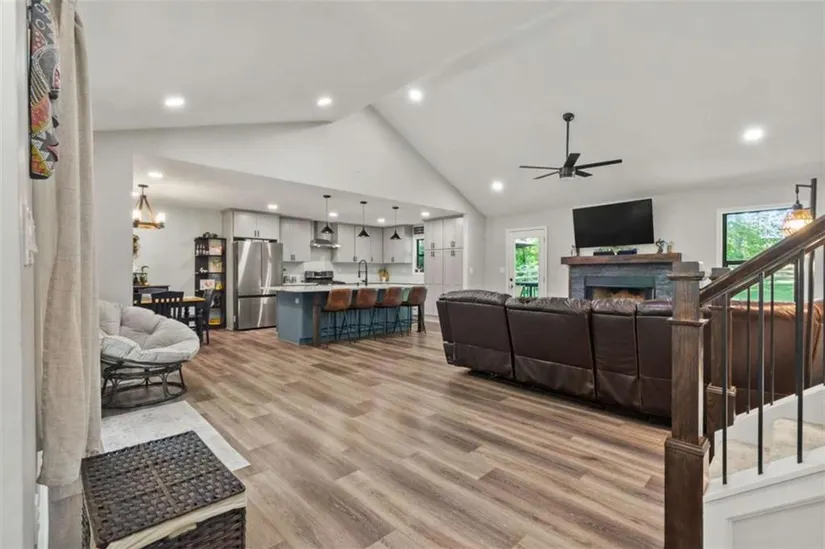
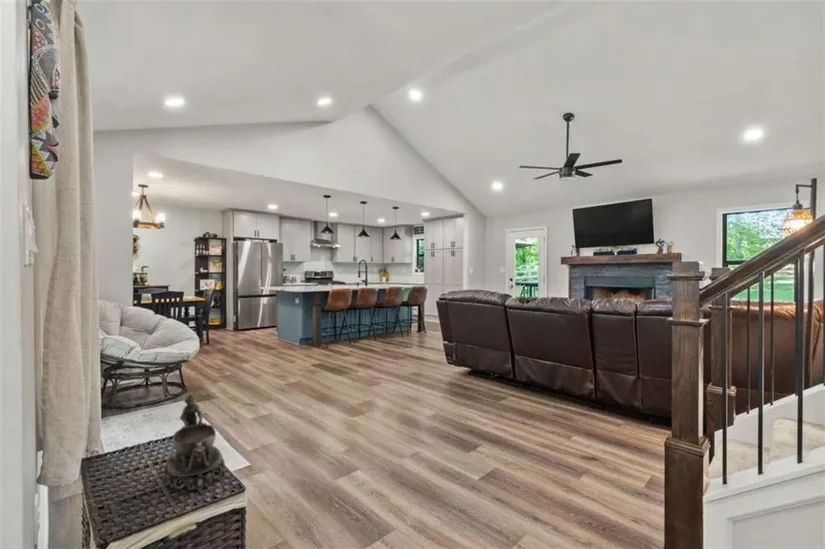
+ decorative bowl (197, 439)
